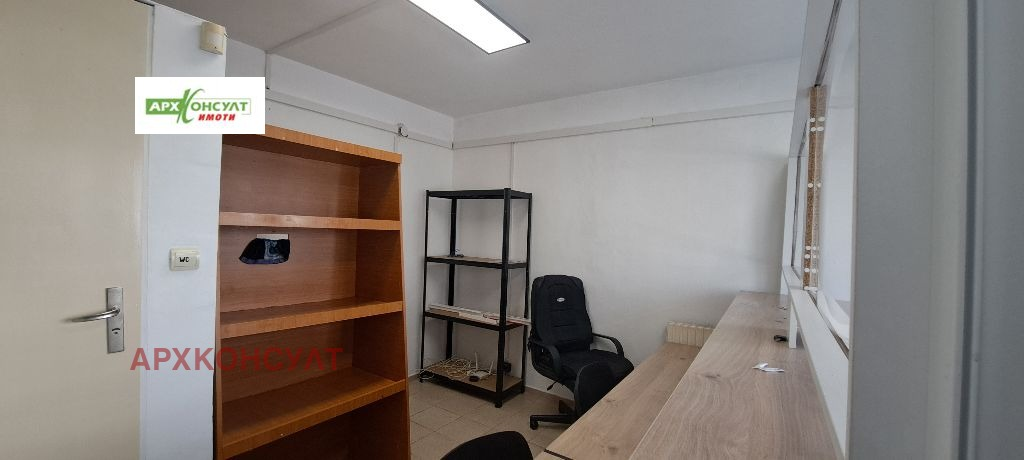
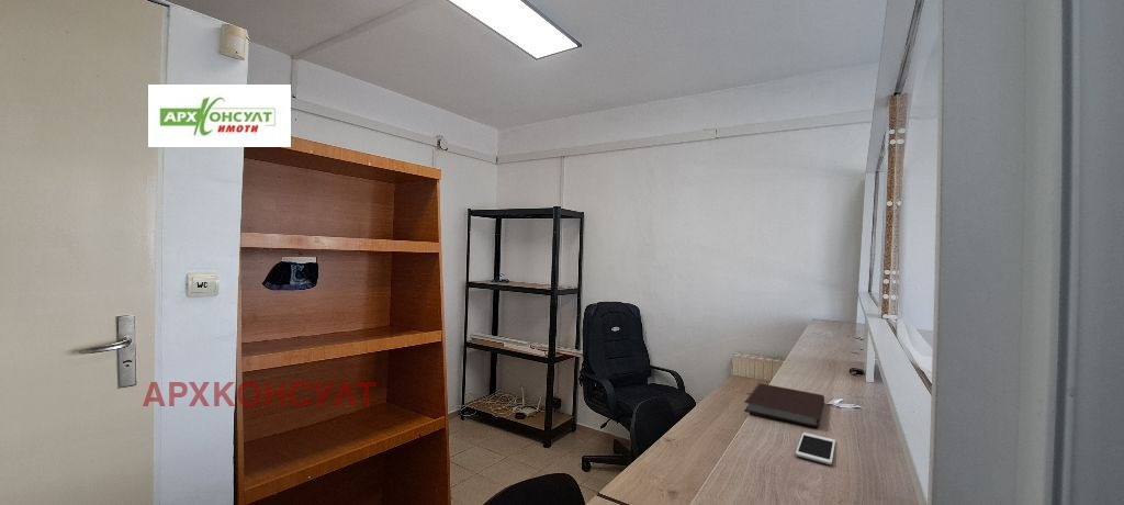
+ notebook (785, 403)
+ cell phone (816, 447)
